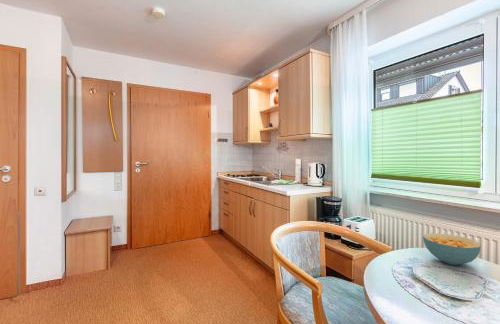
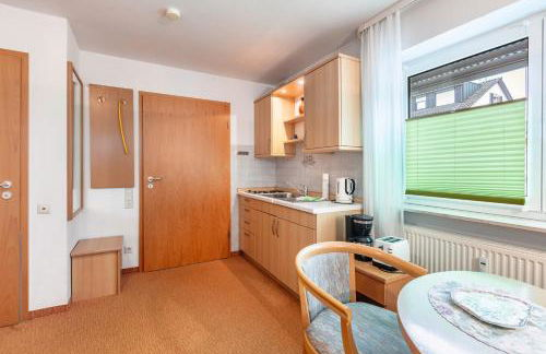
- cereal bowl (450, 251)
